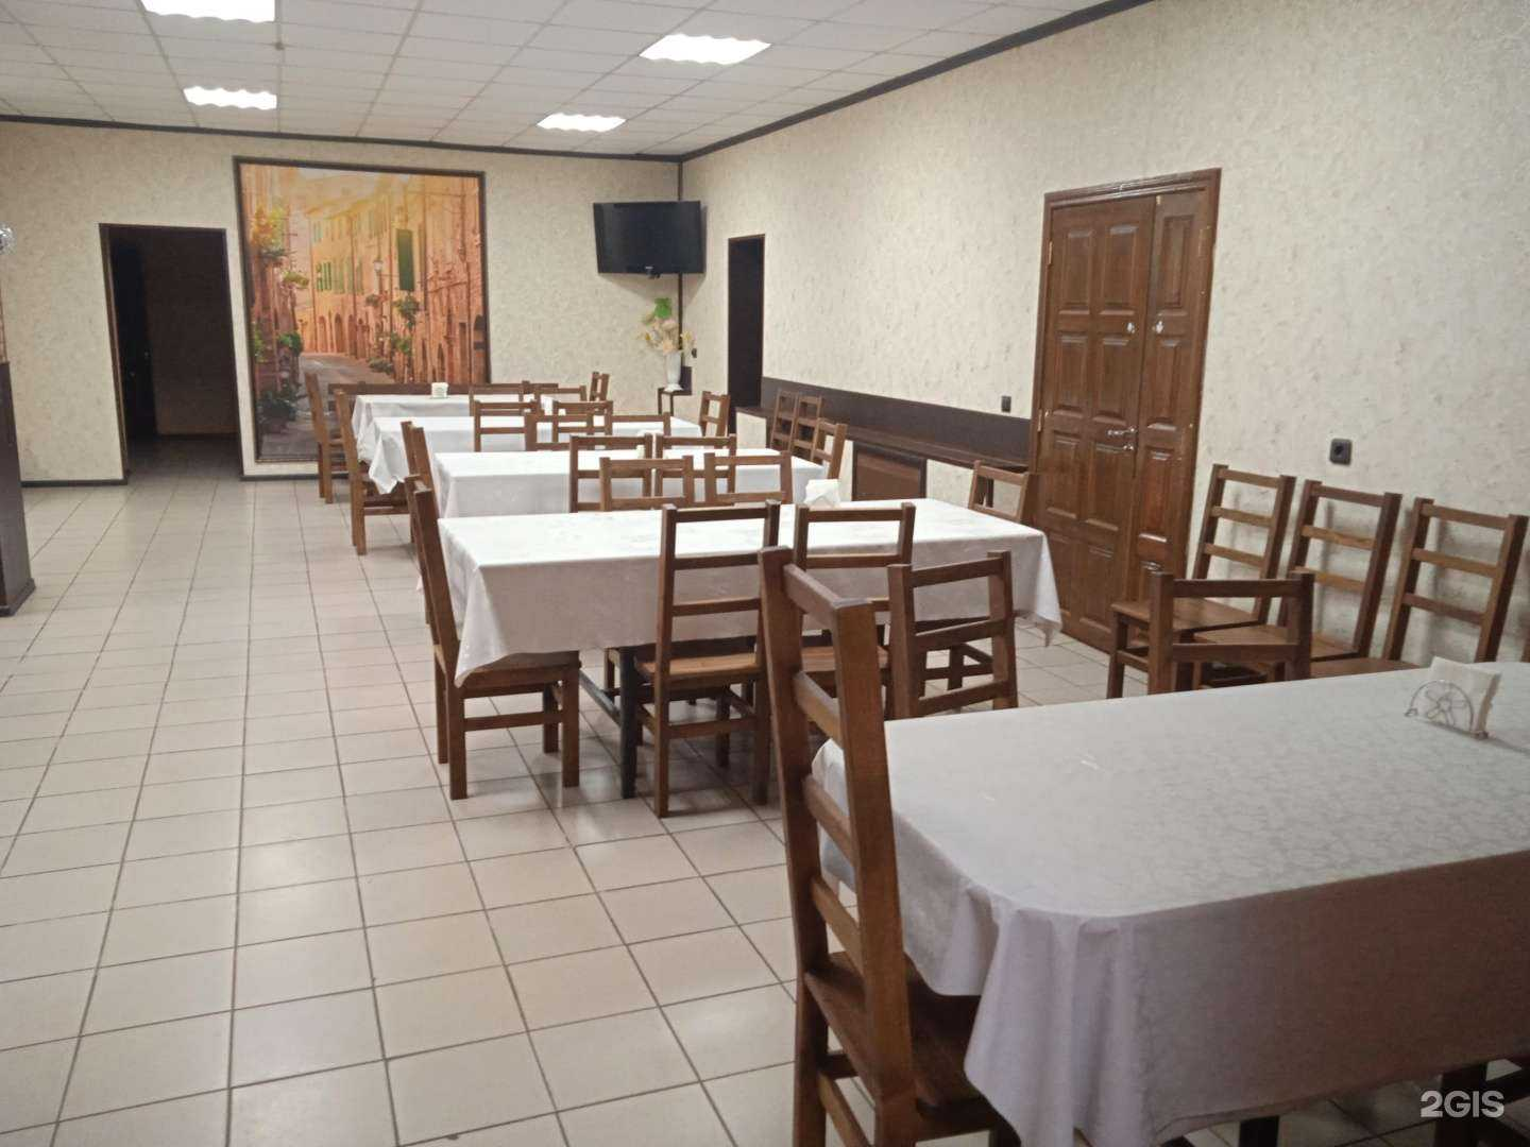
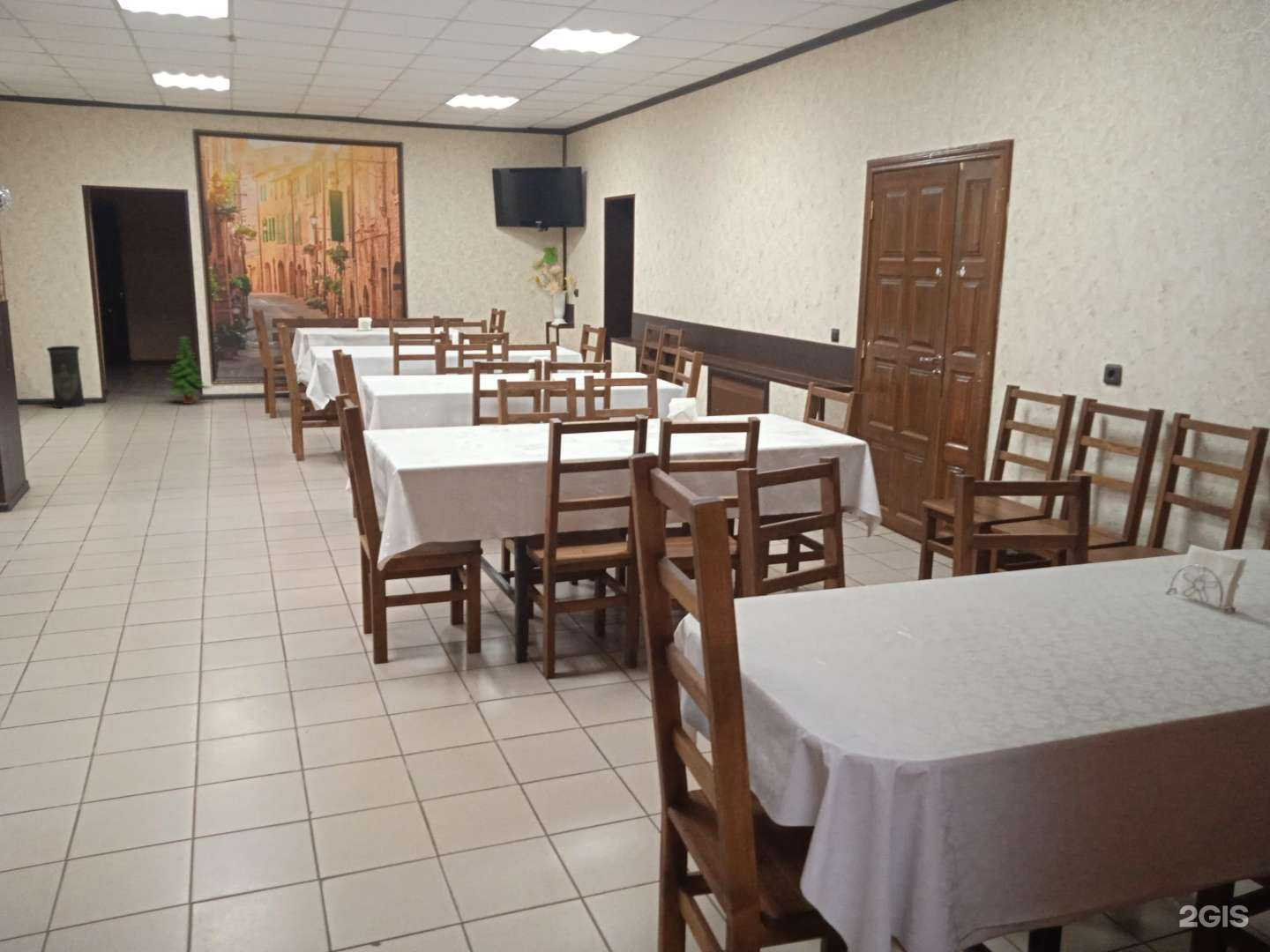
+ trash bin (66, 376)
+ tree (186, 369)
